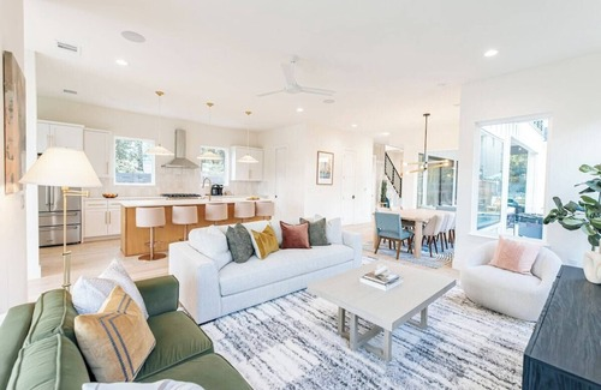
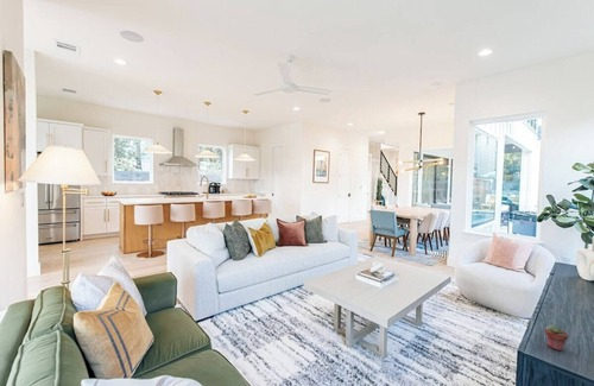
+ potted succulent (555, 335)
